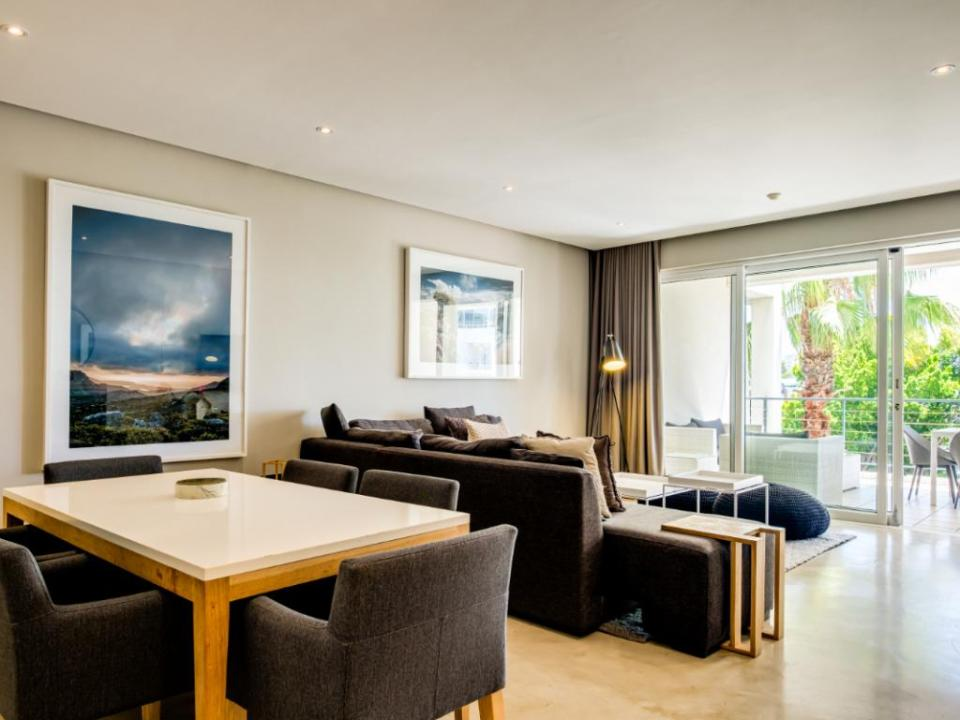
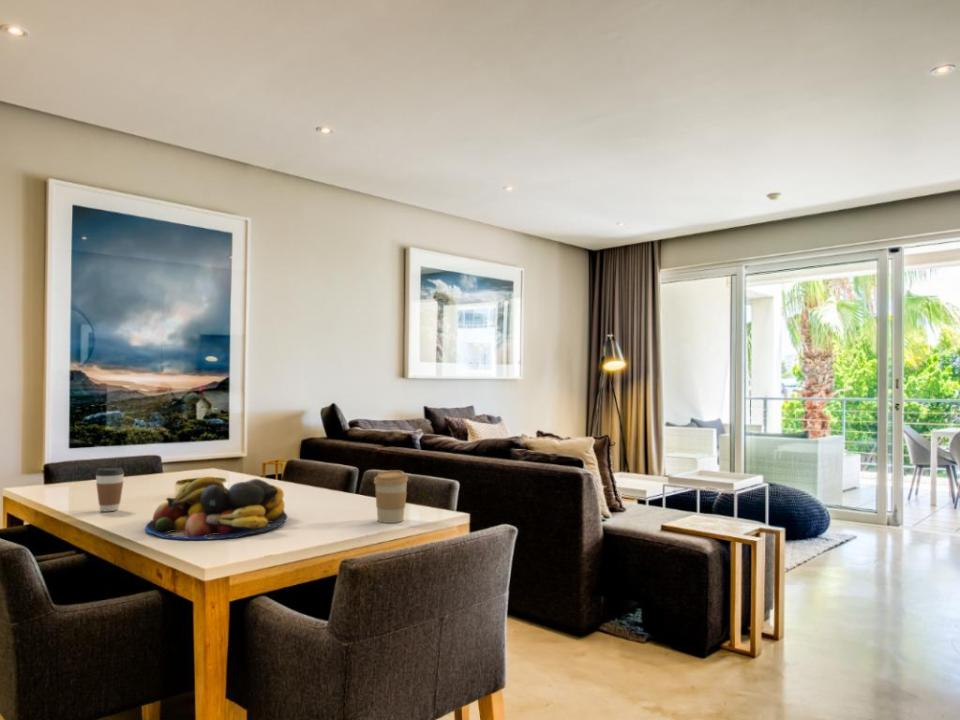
+ fruit bowl (217, 499)
+ coffee cup (109, 489)
+ coffee cup (390, 496)
